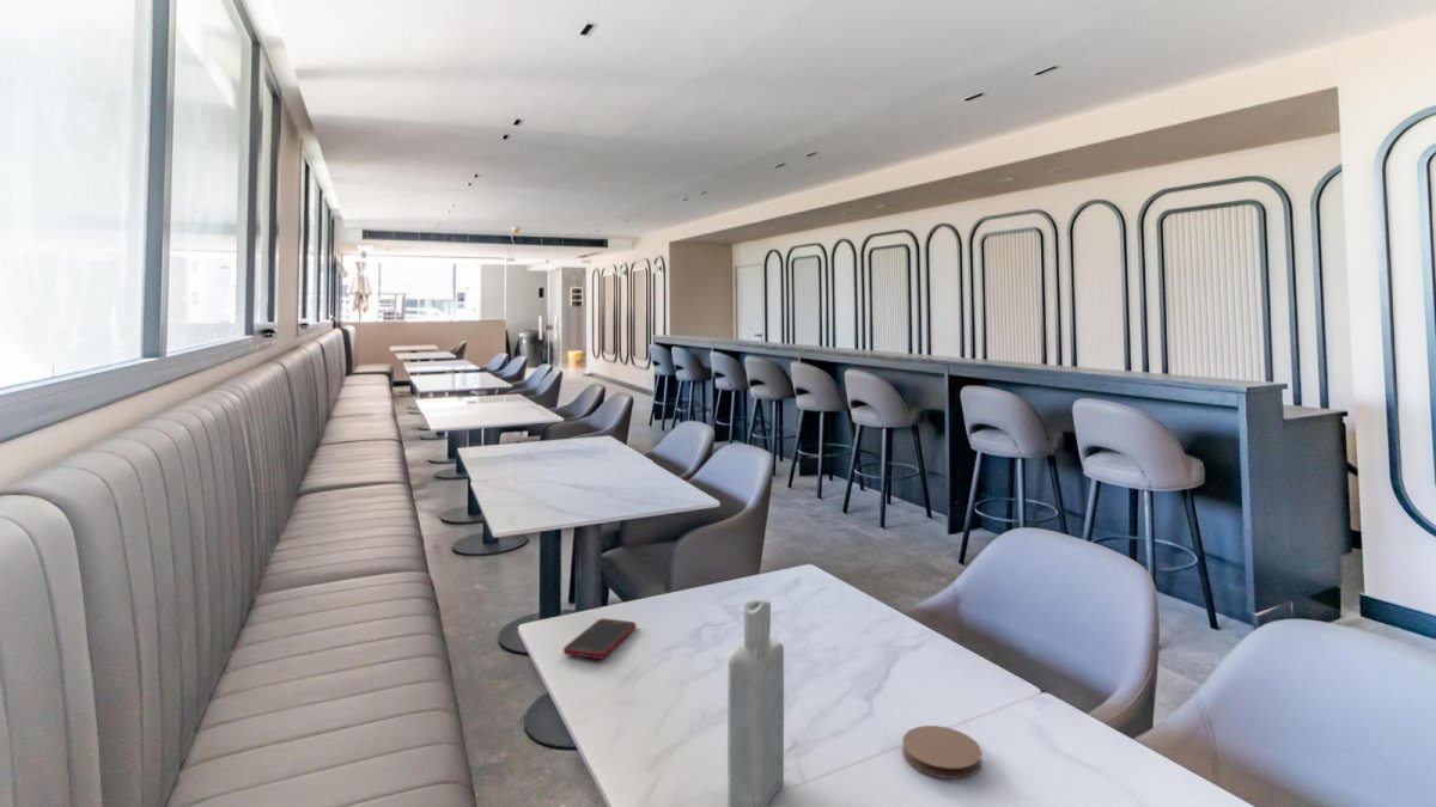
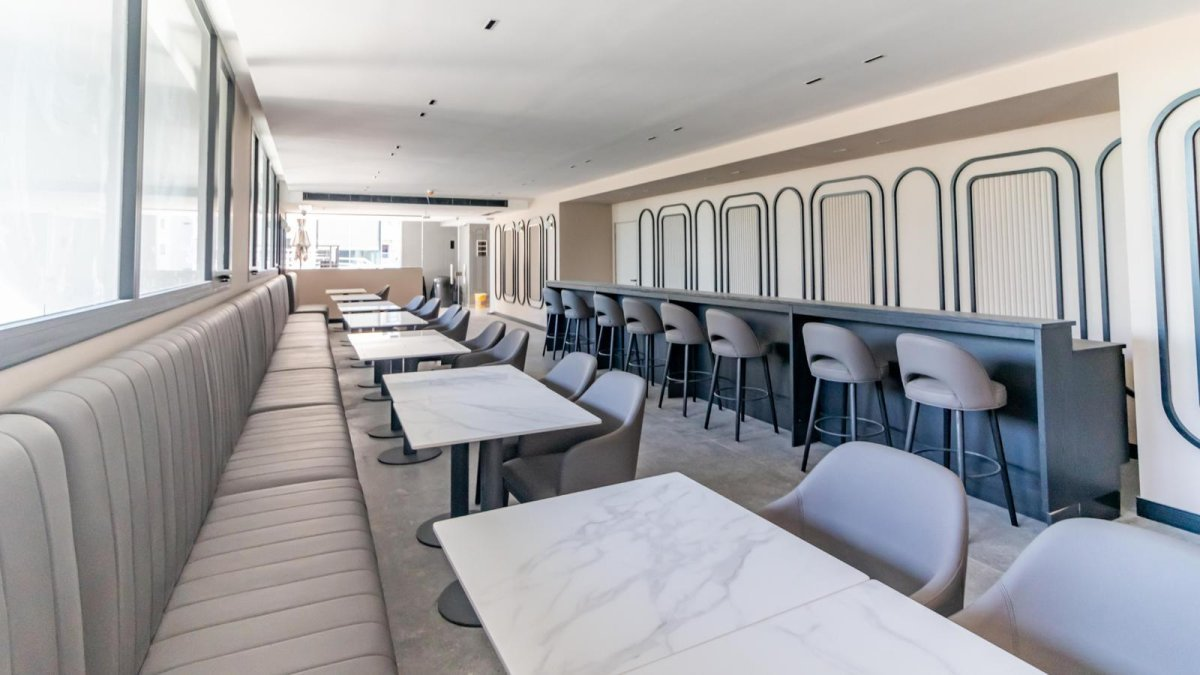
- coaster (941, 750)
- bottle (755, 696)
- cell phone (601, 637)
